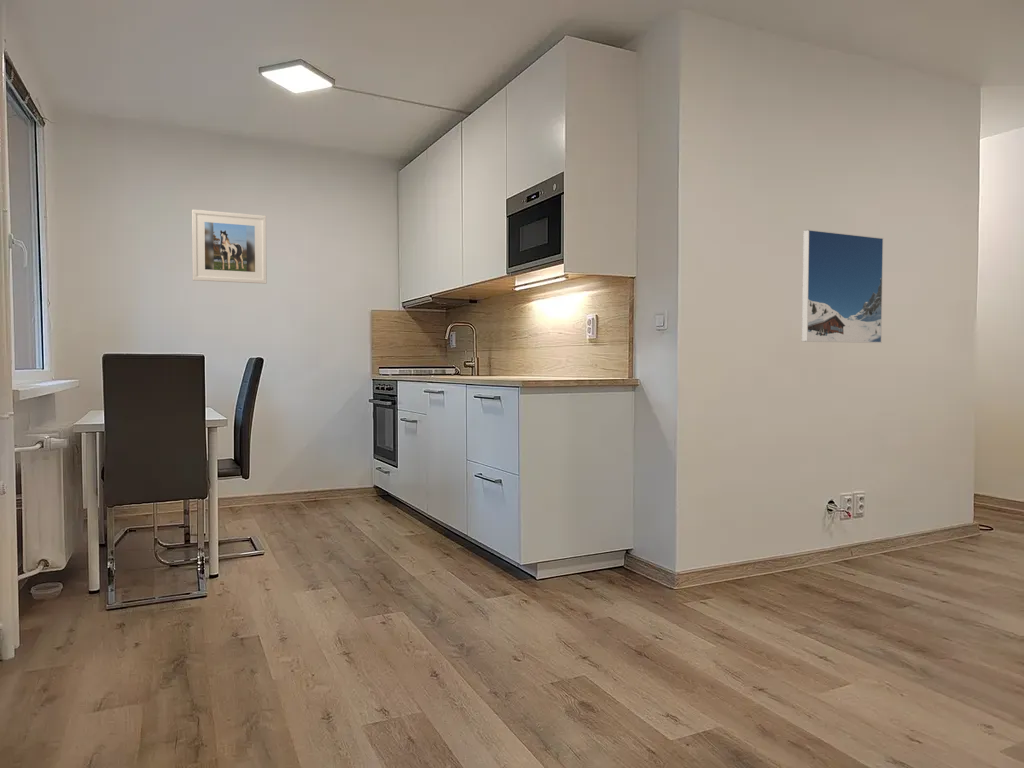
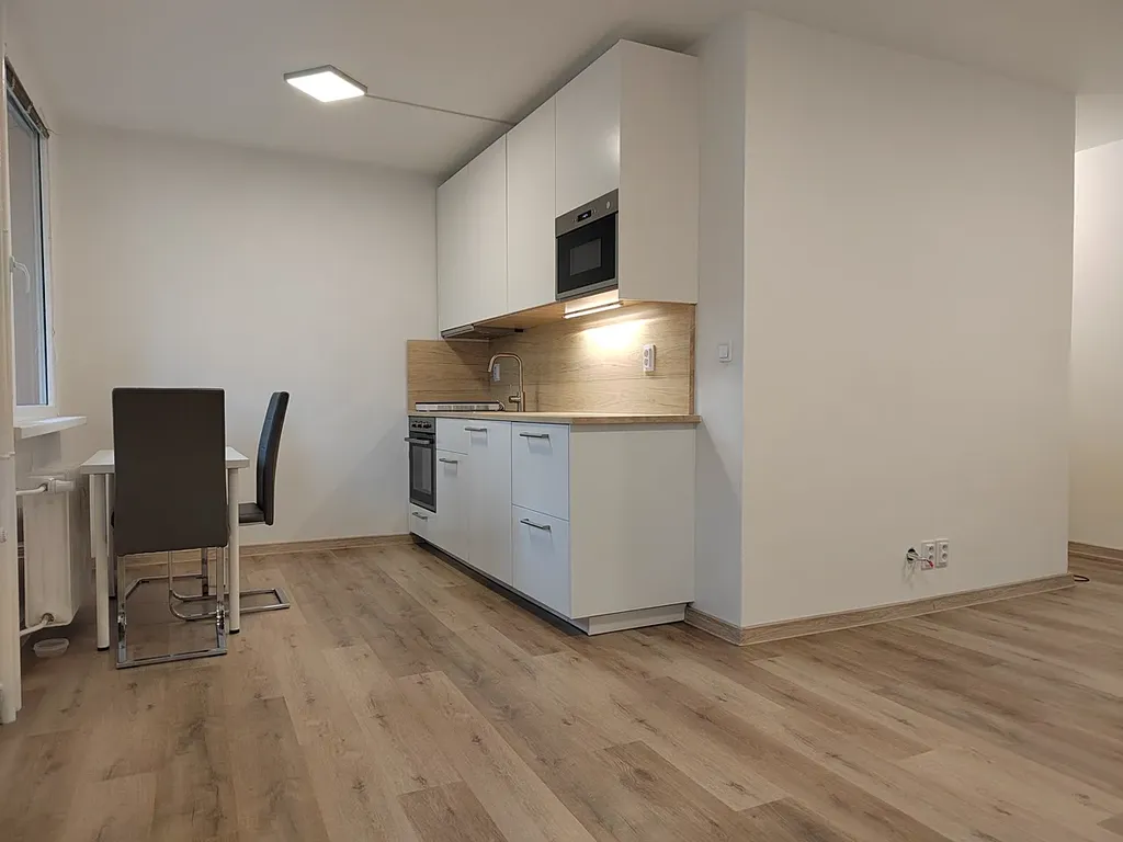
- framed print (843, 288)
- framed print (230, 247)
